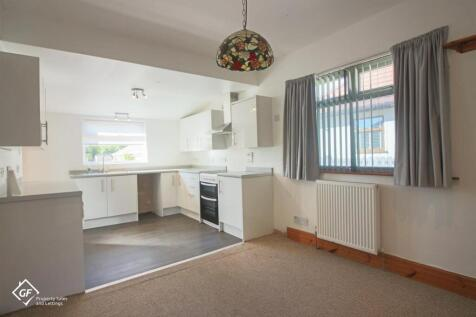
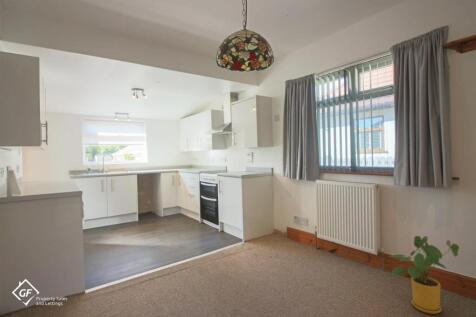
+ house plant (423, 273)
